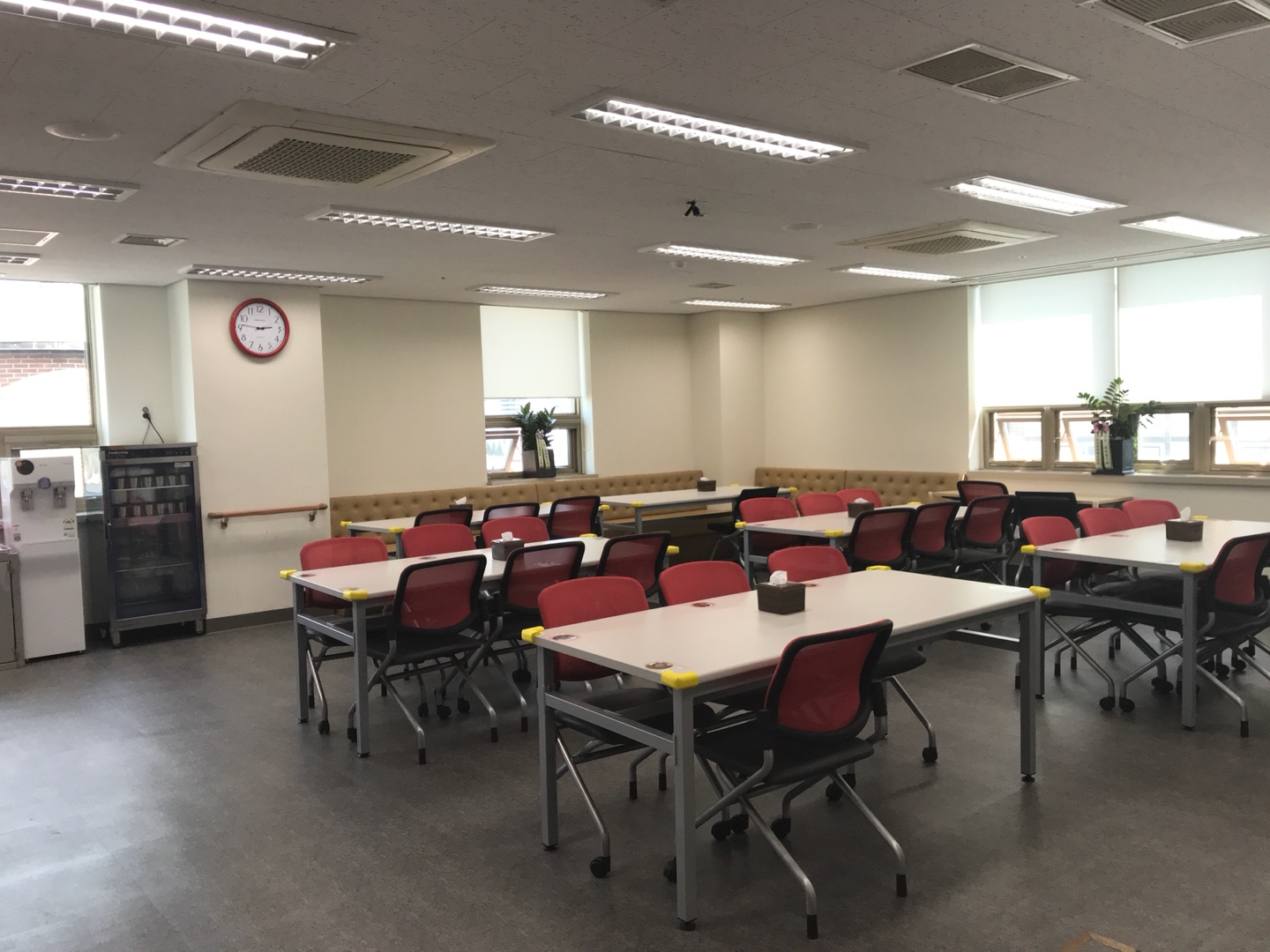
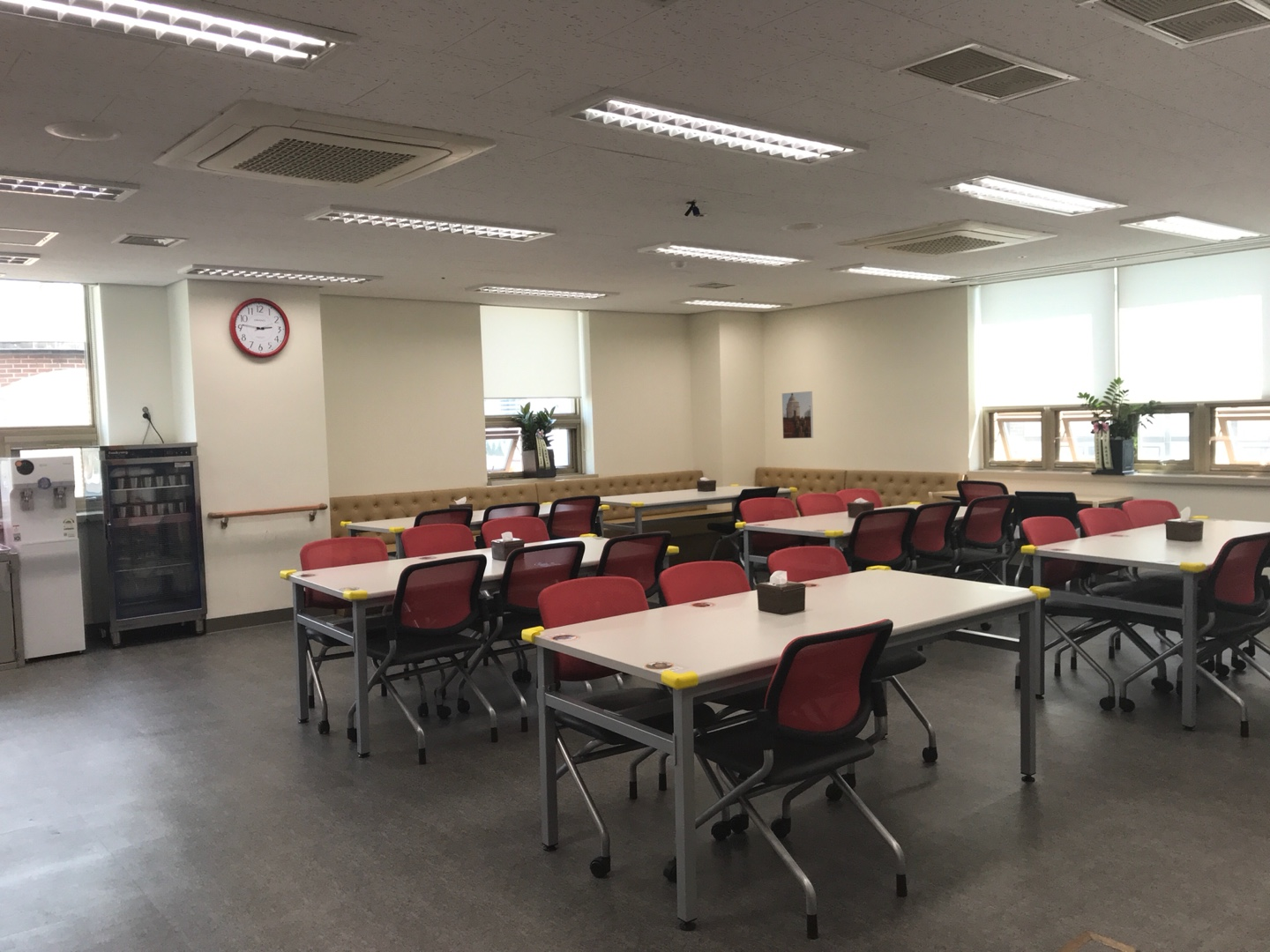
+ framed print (797, 415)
